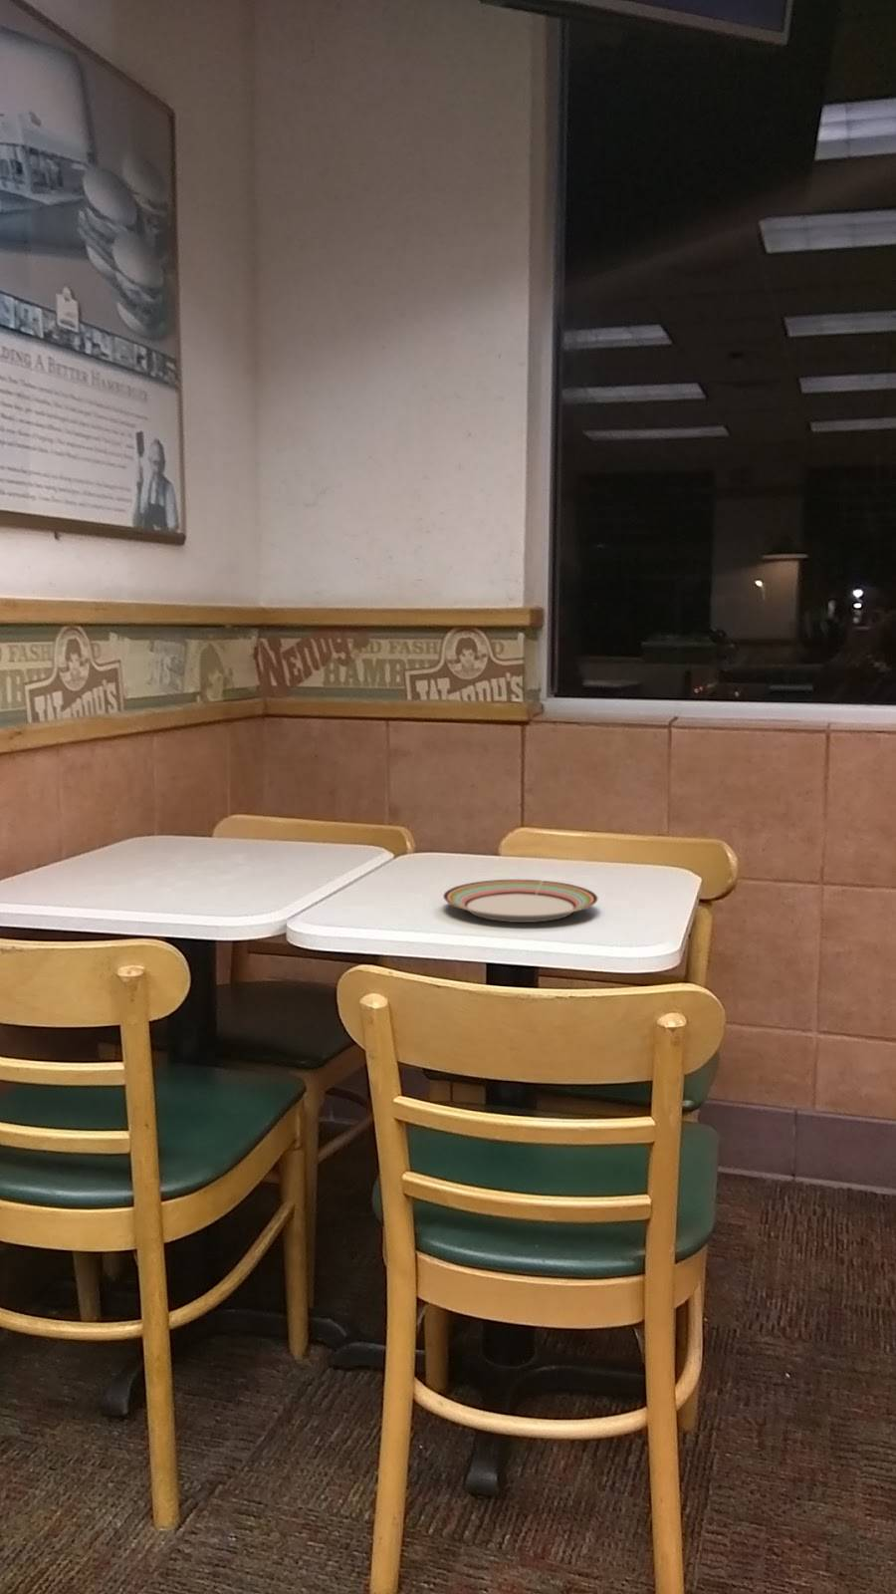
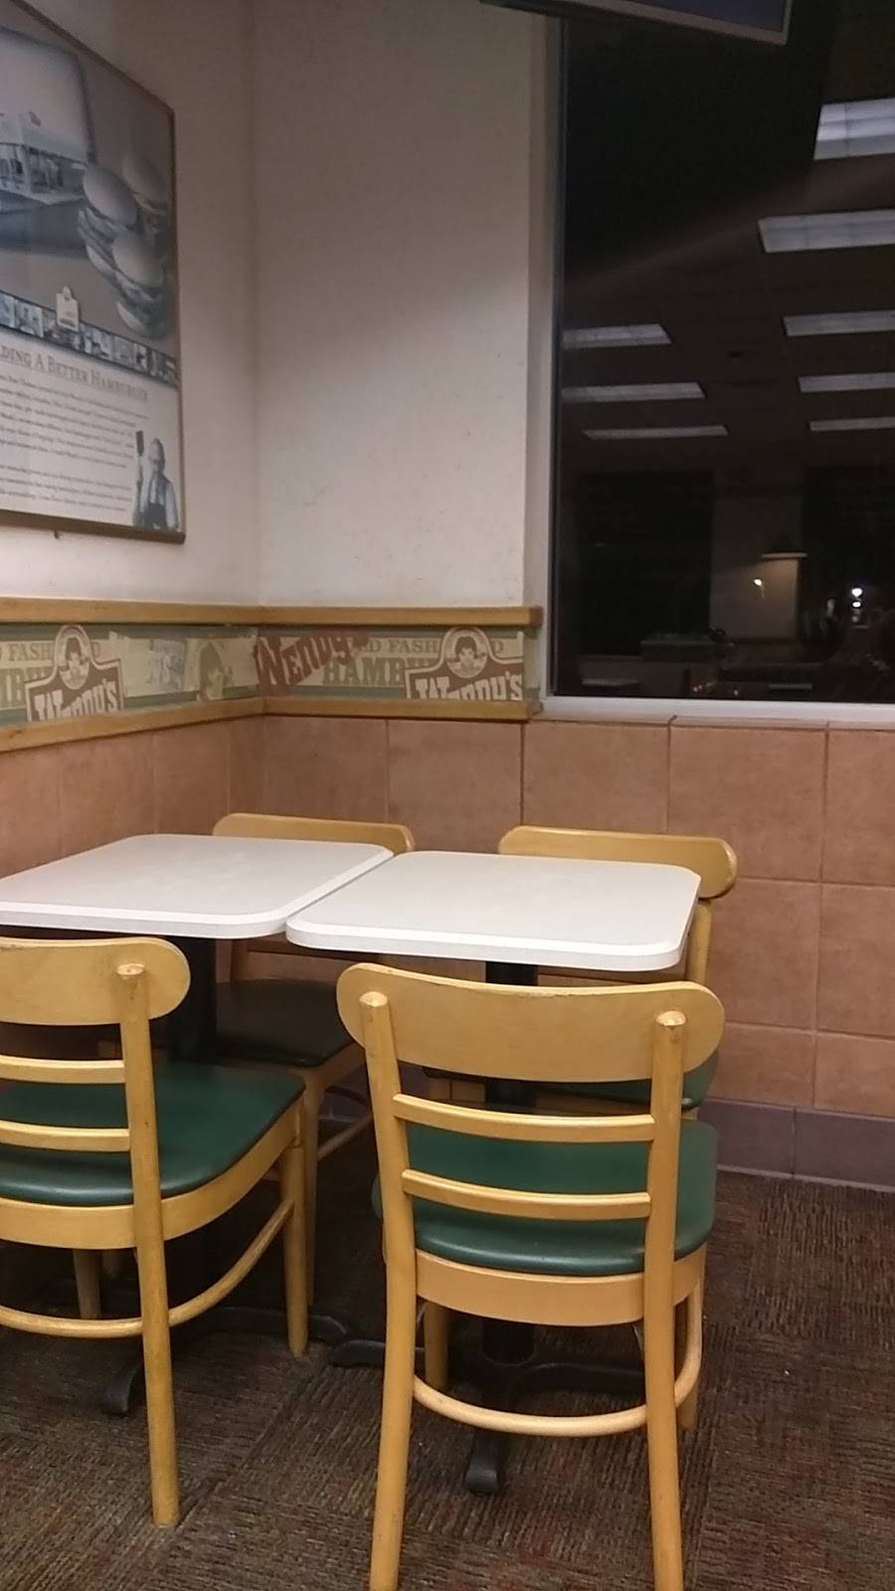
- plate (520, 902)
